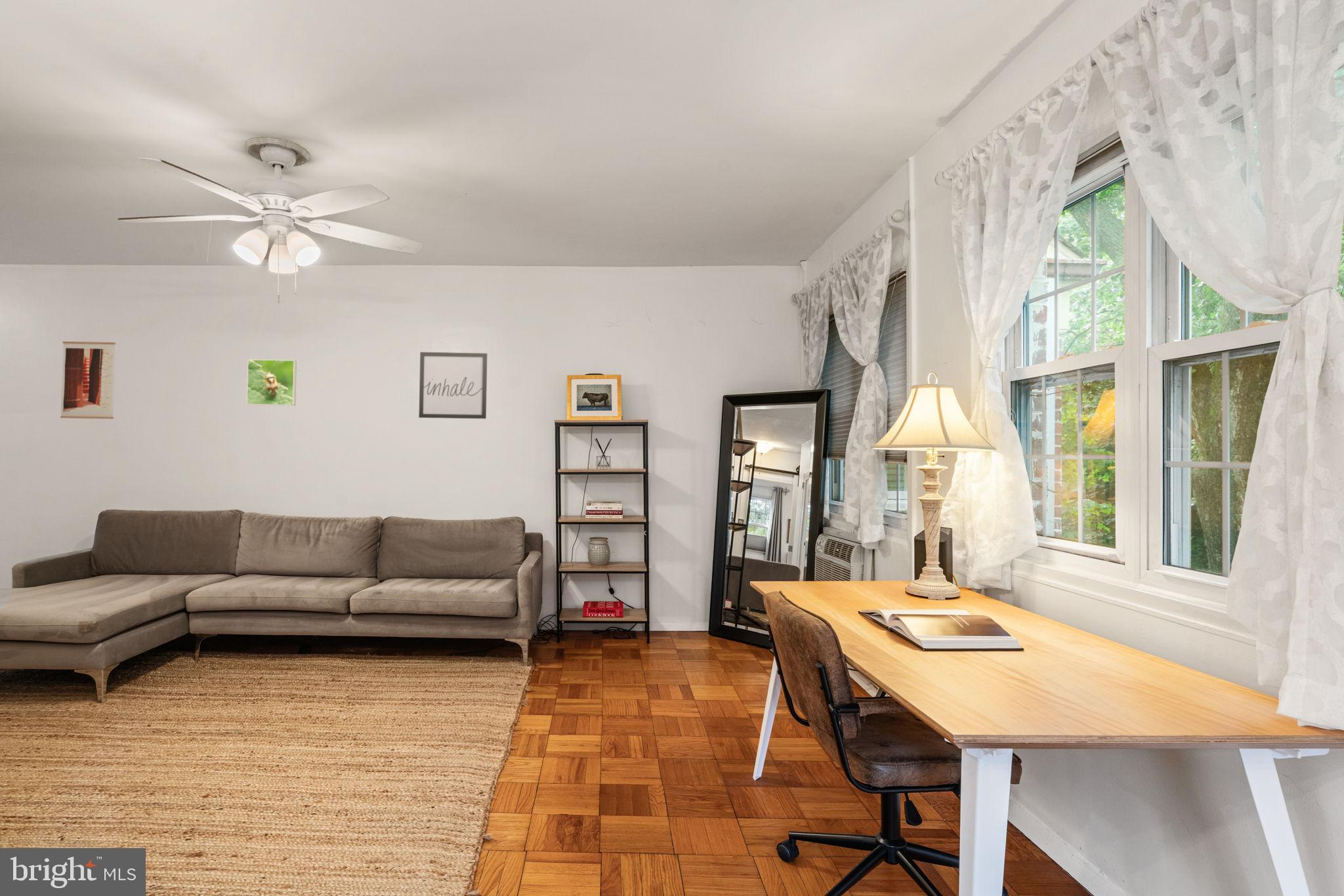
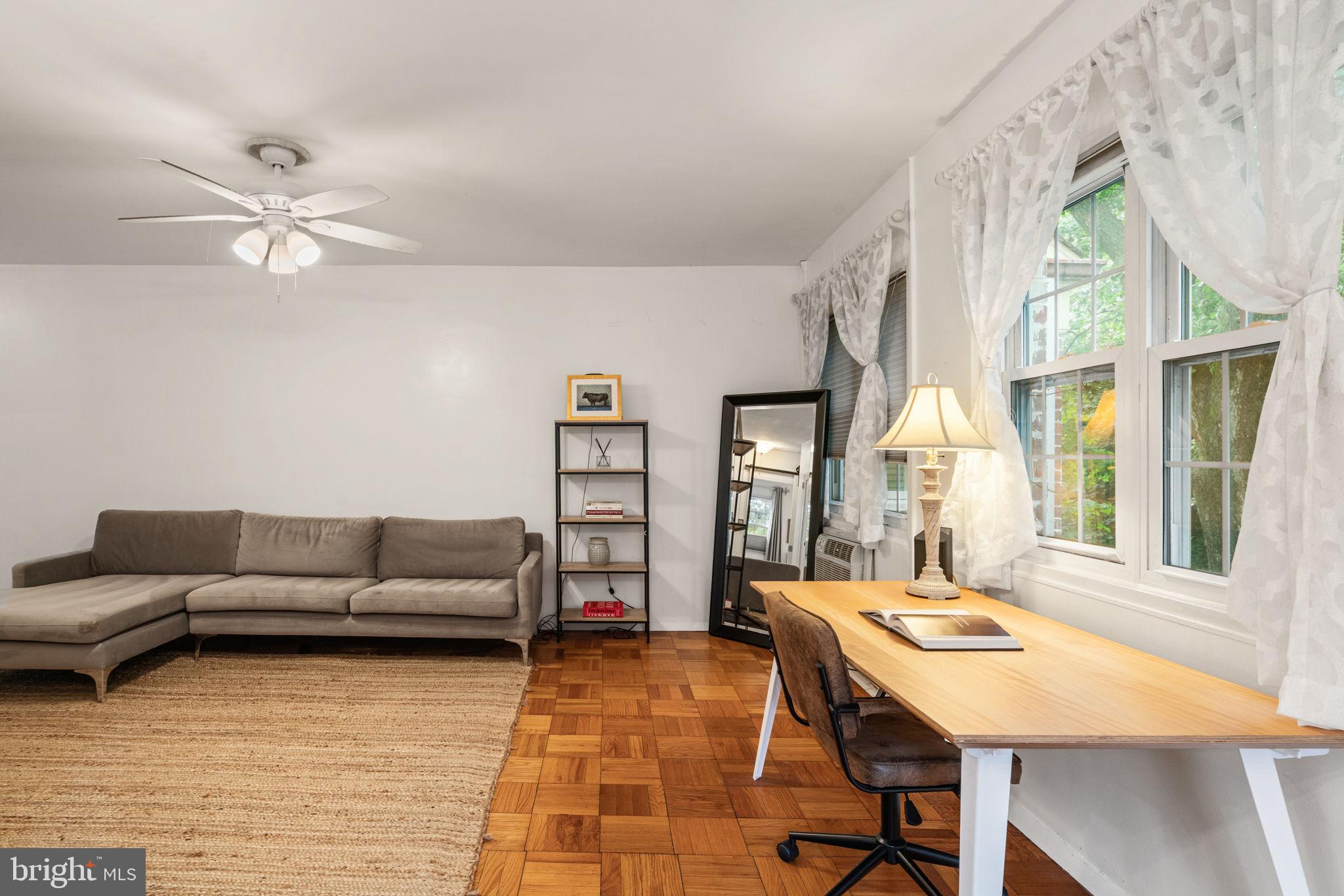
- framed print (271, 382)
- wall art (88, 380)
- wall art (453, 385)
